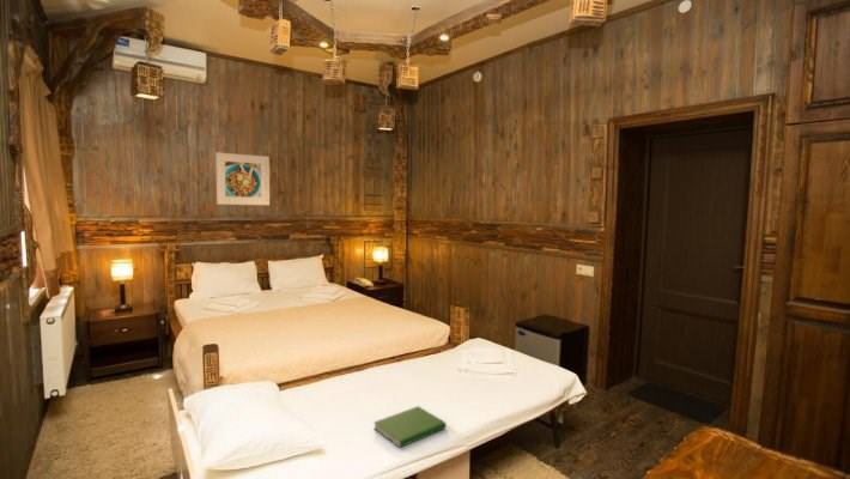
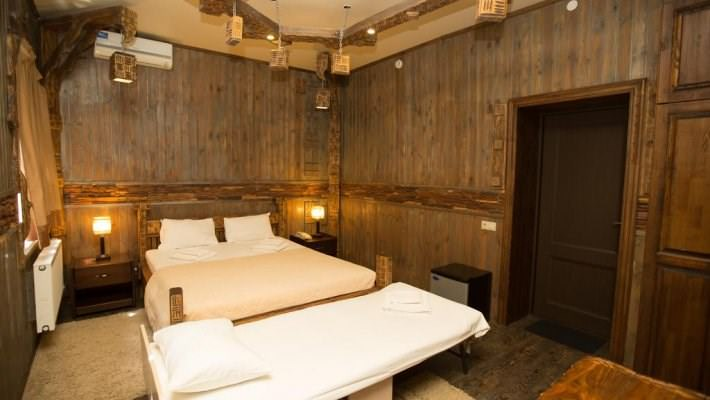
- hardcover book (409, 425)
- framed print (243, 180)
